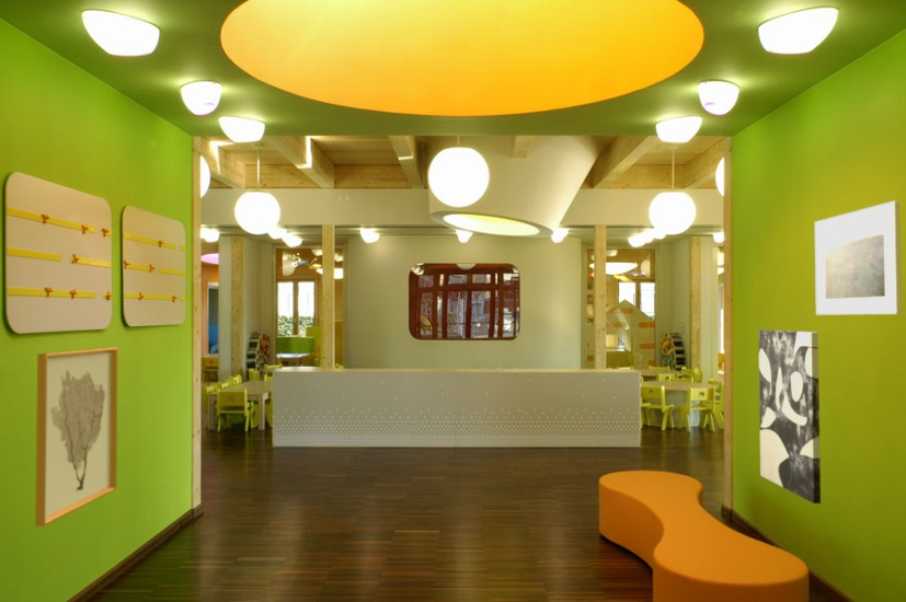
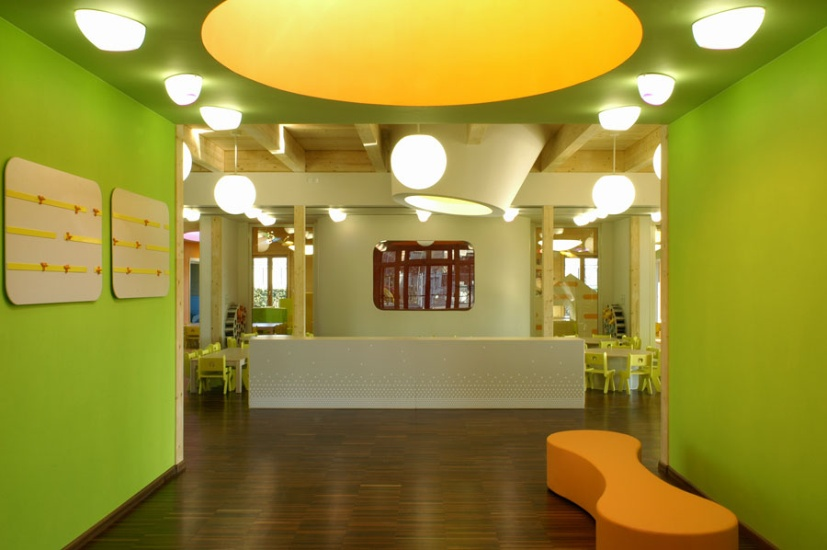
- wall art (80, 428)
- wall art (787, 409)
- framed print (853, 263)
